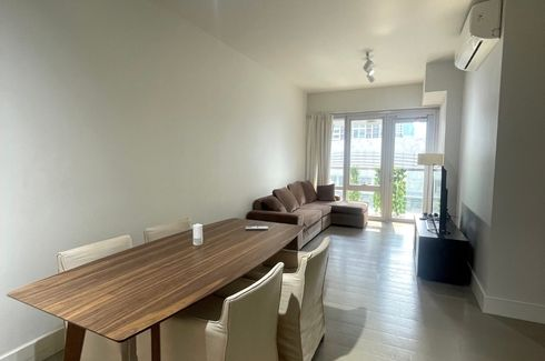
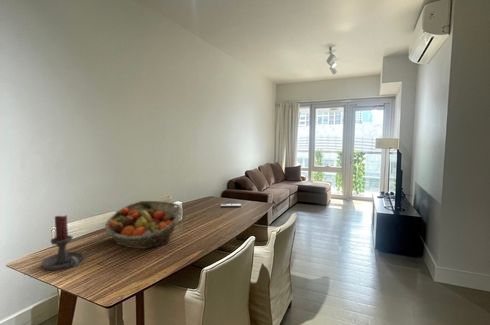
+ candle holder (64, 240)
+ fruit basket (145, 222)
